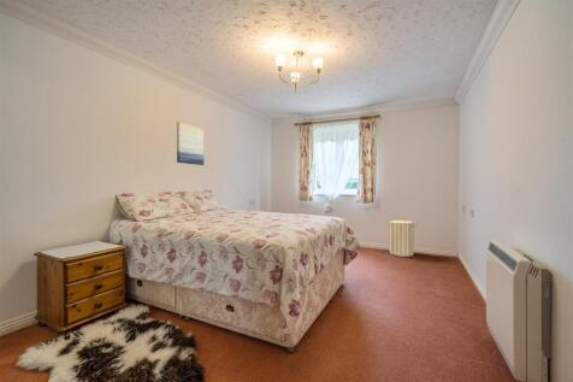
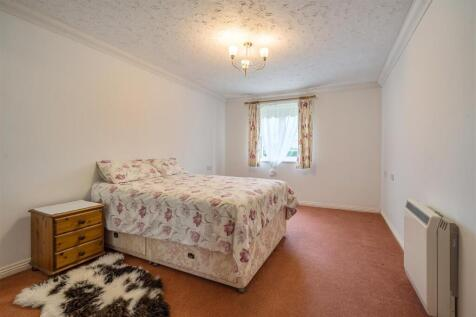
- wall art (190, 145)
- laundry hamper (401, 235)
